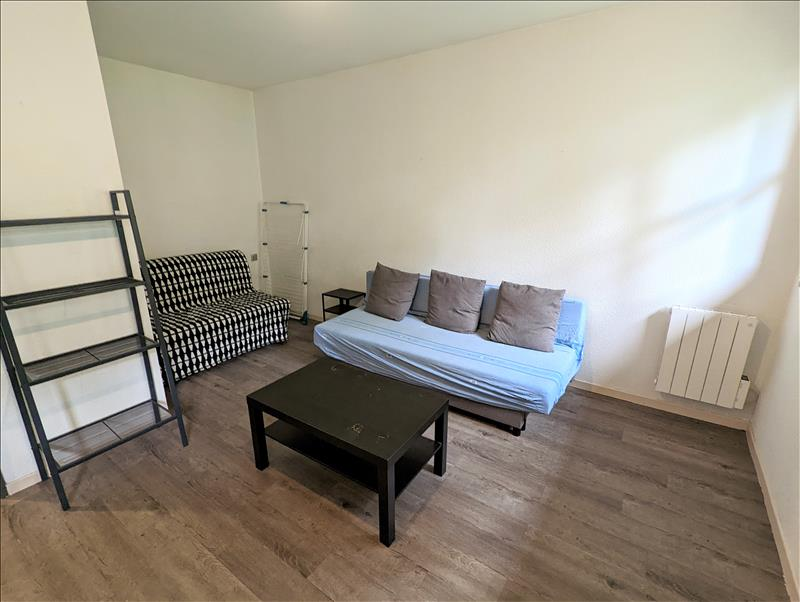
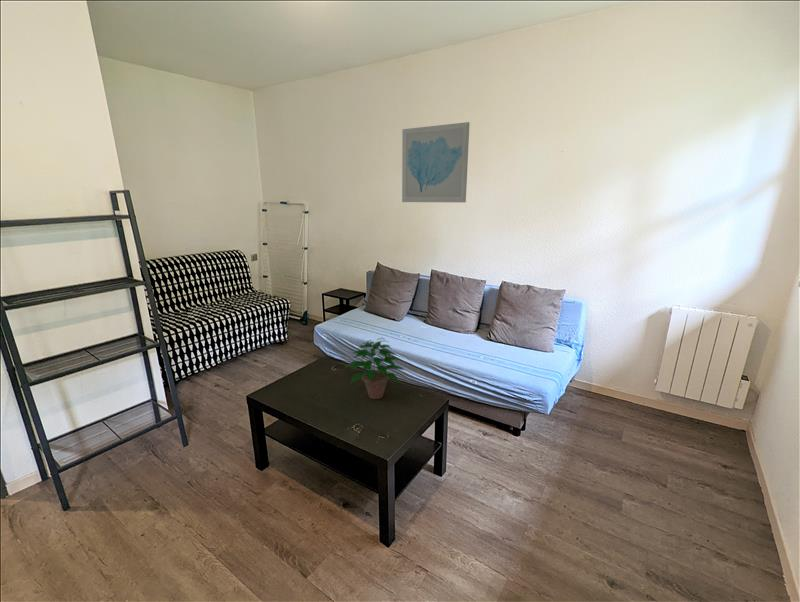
+ wall art (433, 165)
+ potted plant (376, 364)
